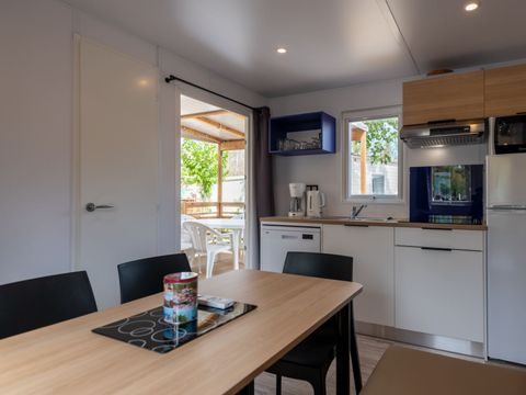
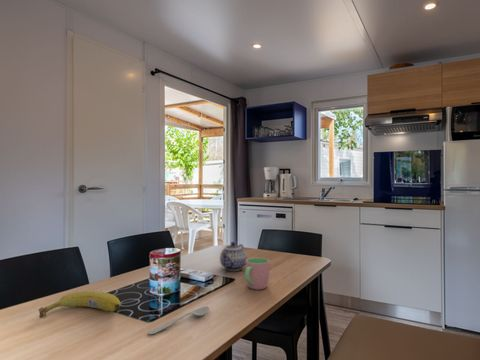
+ spoon (180, 318)
+ cup (255, 274)
+ fruit (79, 305)
+ teapot (233, 255)
